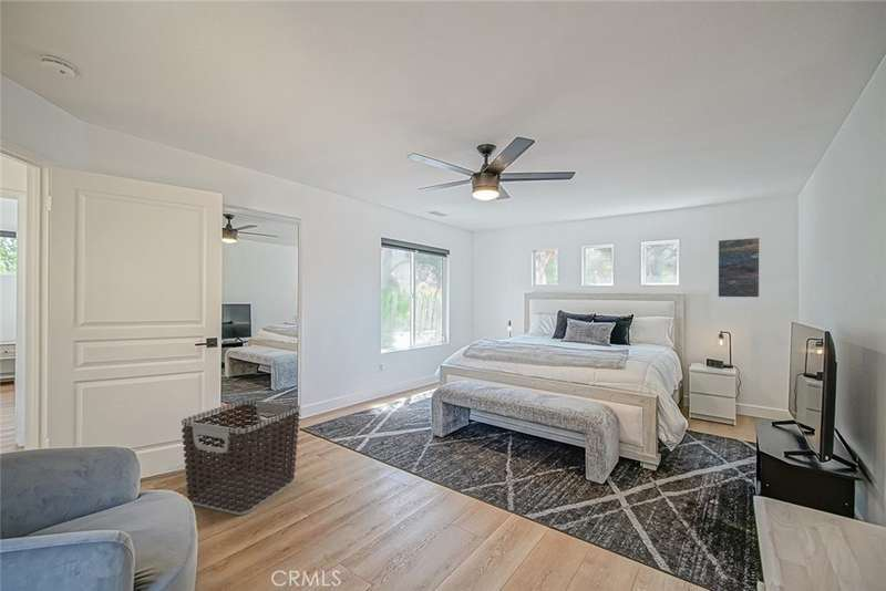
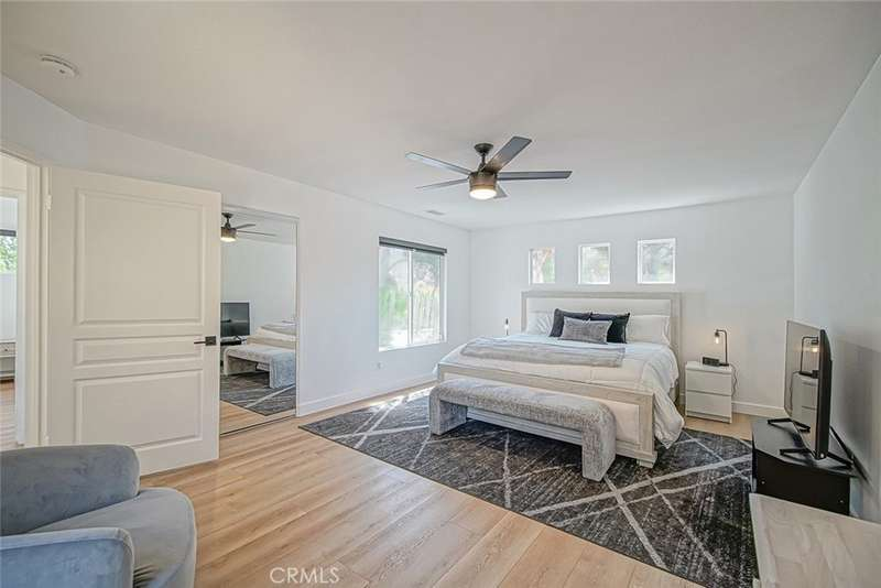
- clothes hamper (244, 452)
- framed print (738, 268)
